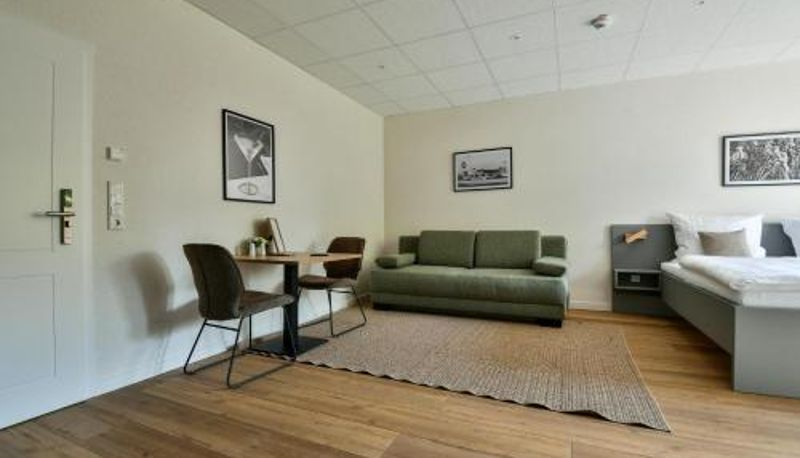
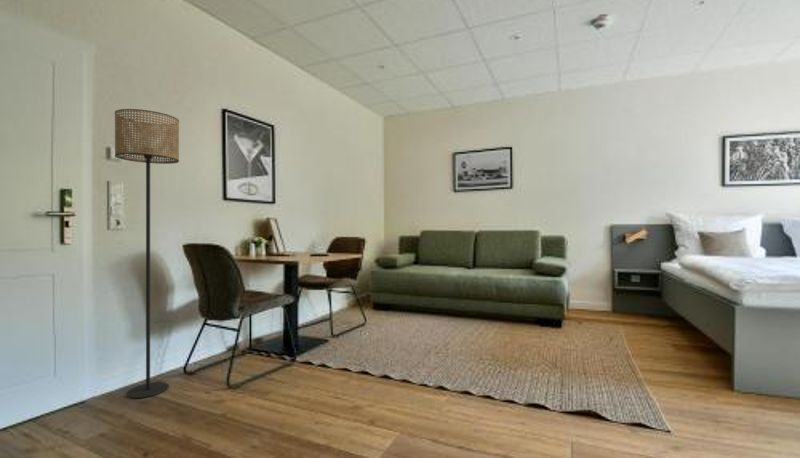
+ floor lamp (148, 254)
